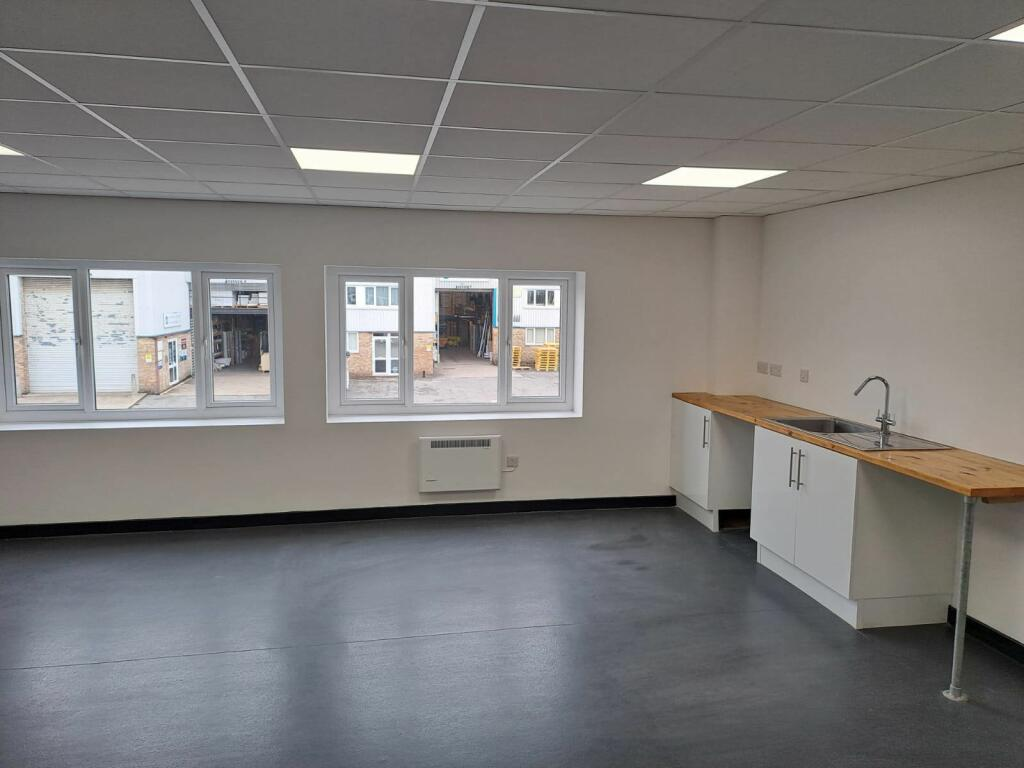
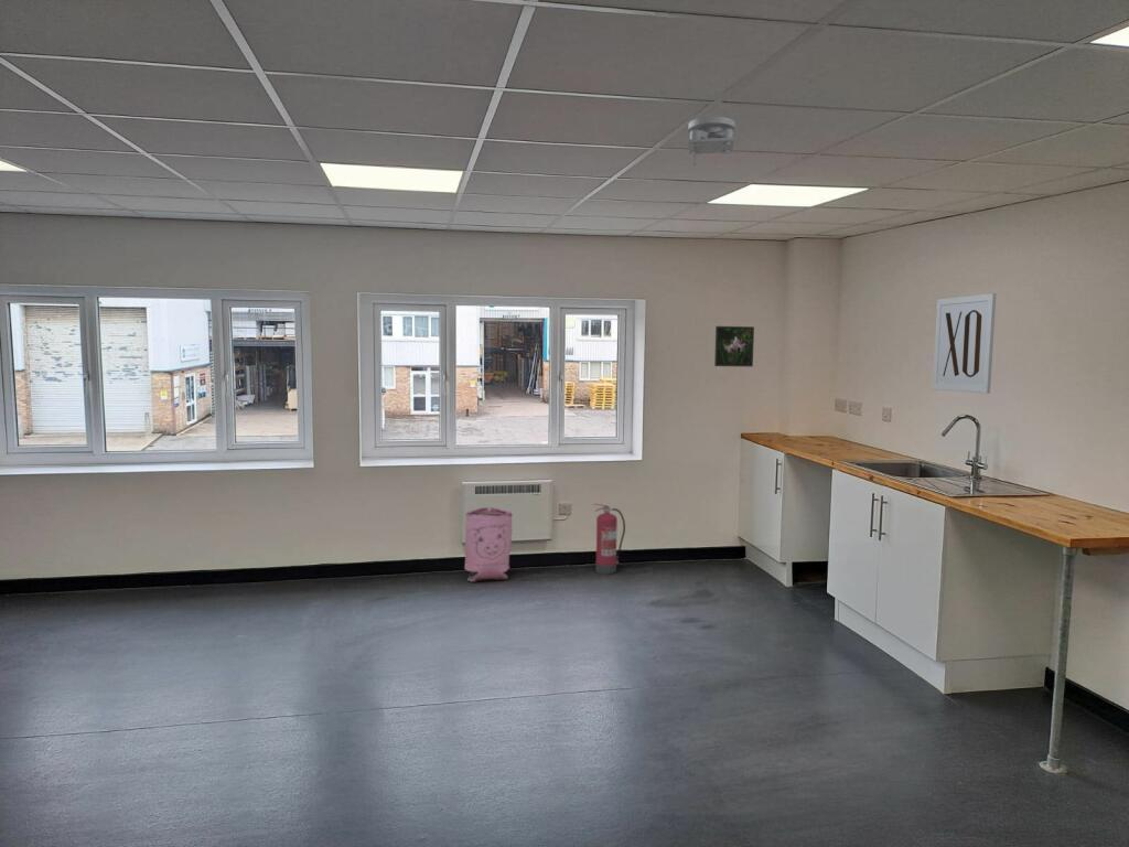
+ fire extinguisher (609, 537)
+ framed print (734, 346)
+ wall art (963, 344)
+ smoke detector (710, 143)
+ bag (488, 544)
